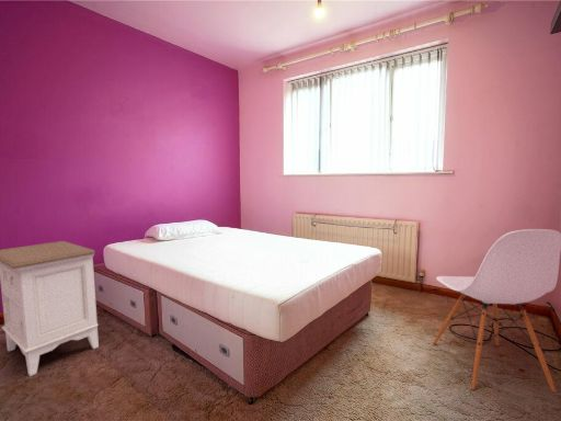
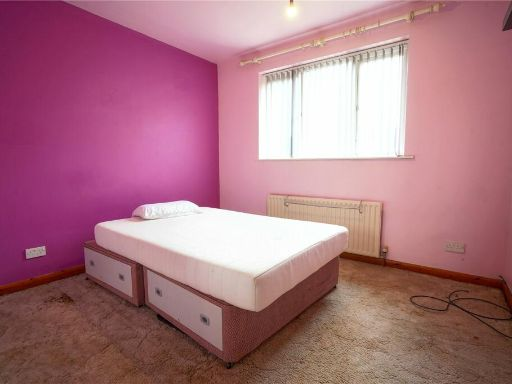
- chair (492, 295)
- nightstand (45, 300)
